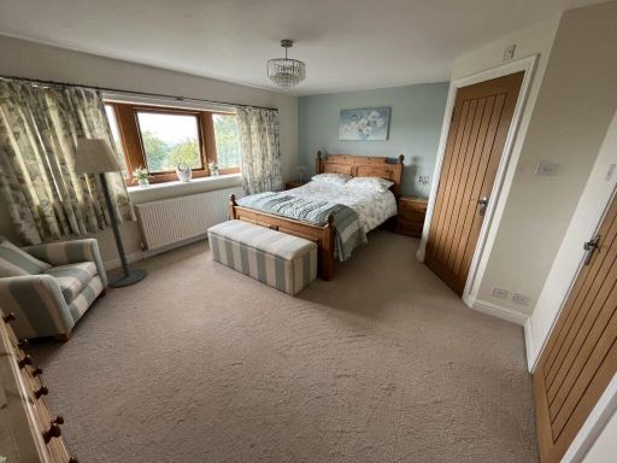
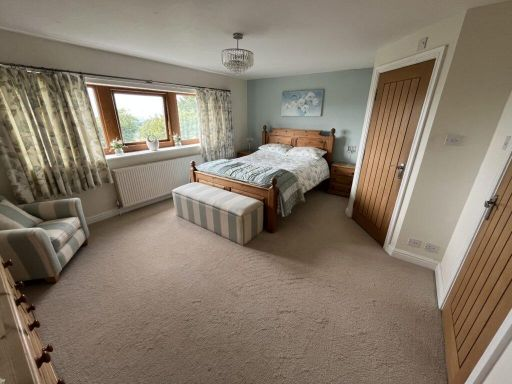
- floor lamp (111, 215)
